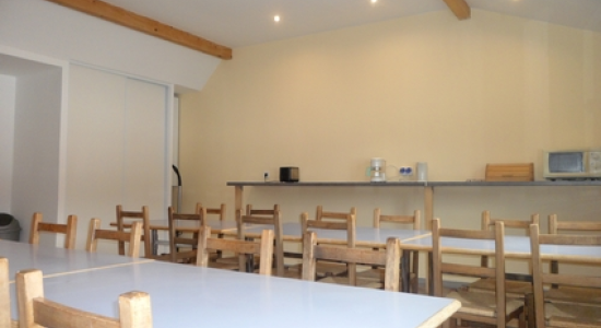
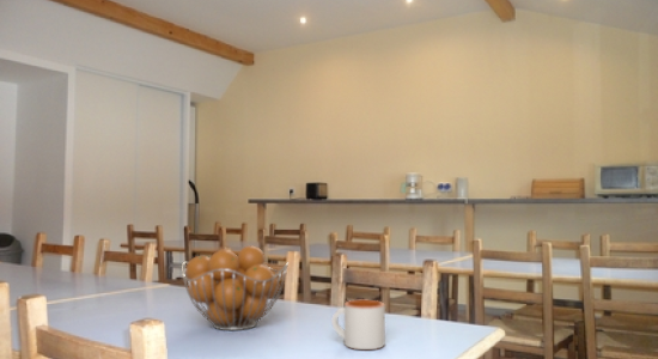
+ mug (358, 323)
+ fruit basket (234, 285)
